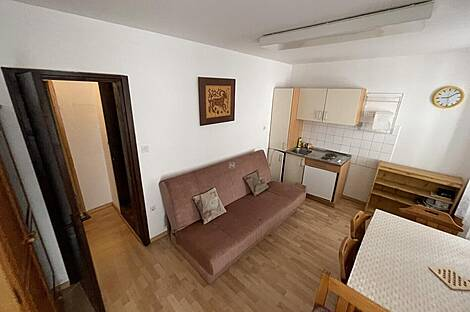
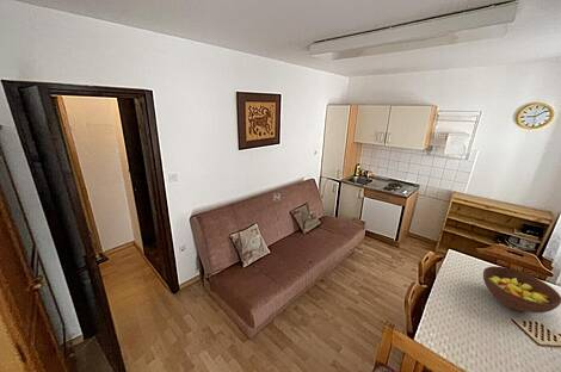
+ fruit bowl (516, 293)
